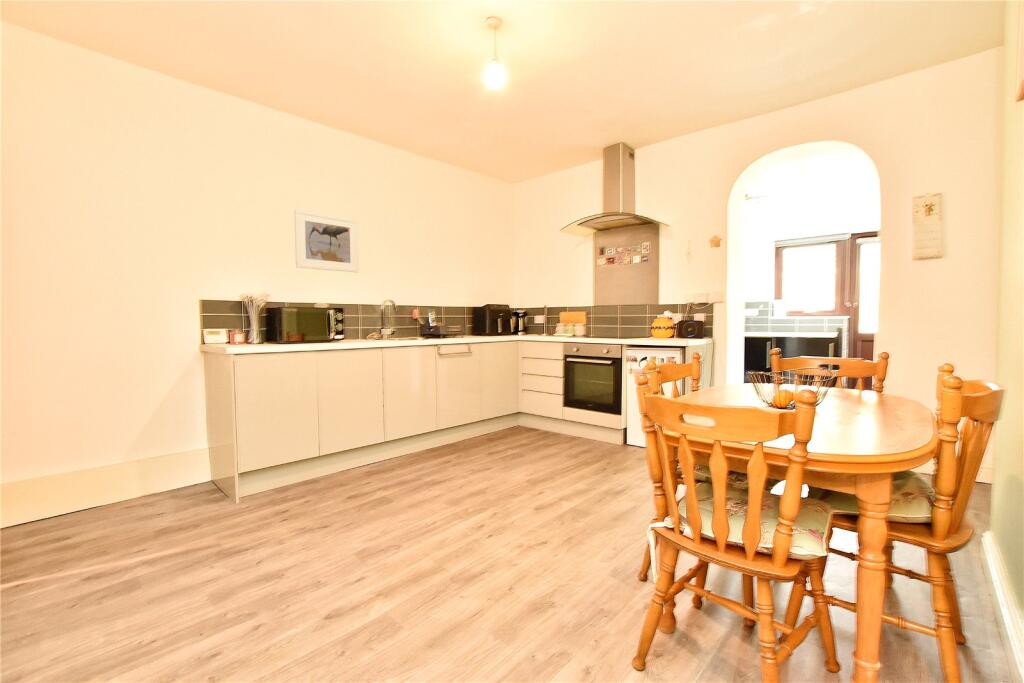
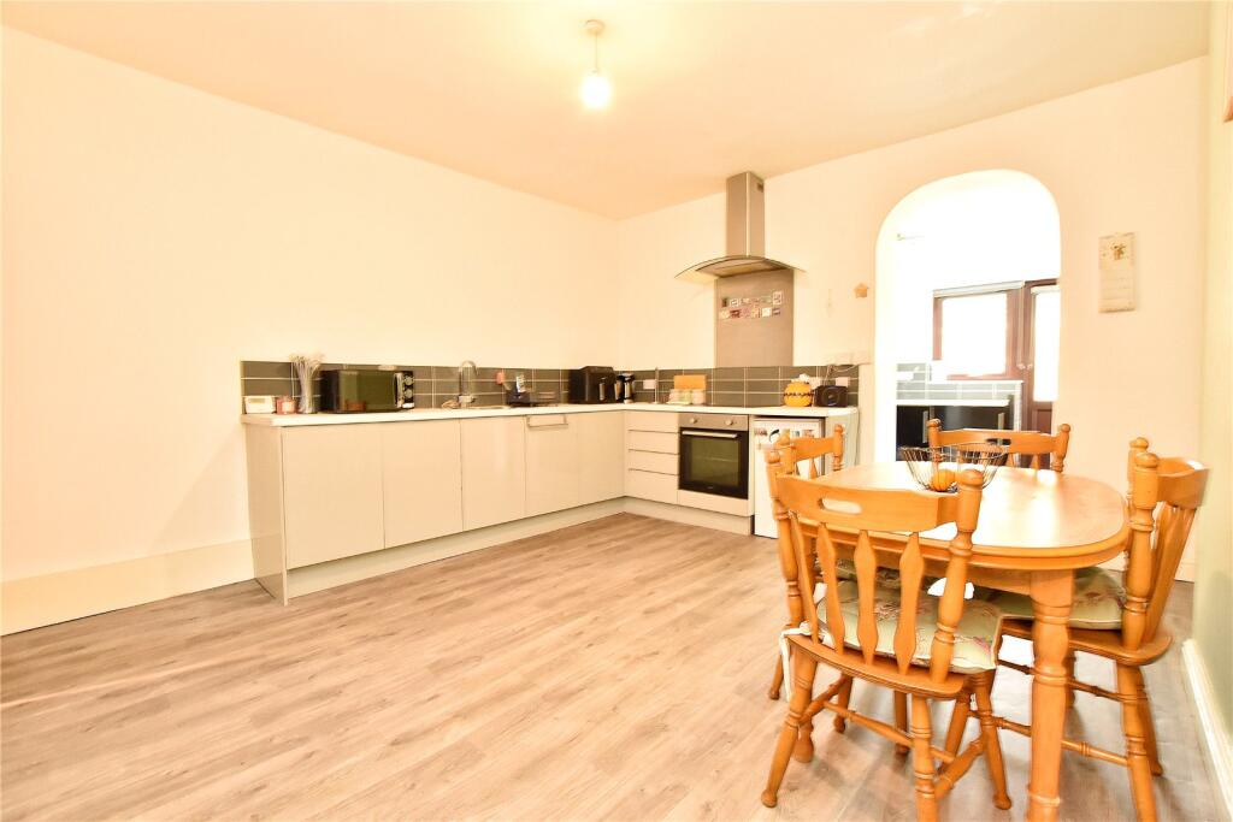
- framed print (328, 242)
